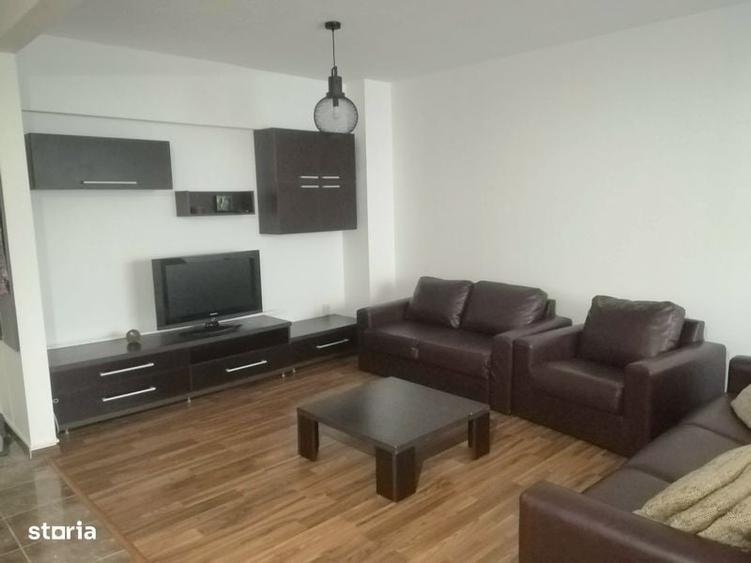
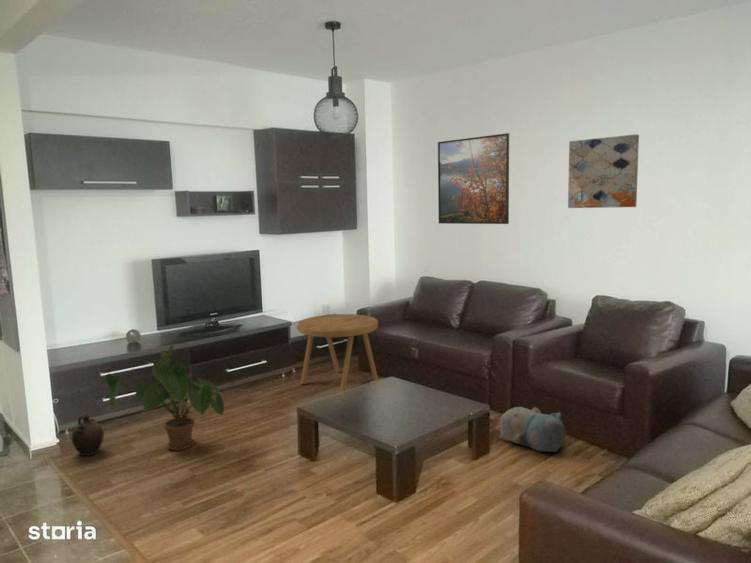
+ side table (335, 354)
+ ceramic jug (87, 433)
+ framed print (471, 181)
+ plush toy (530, 426)
+ wall art (601, 173)
+ house plant (165, 403)
